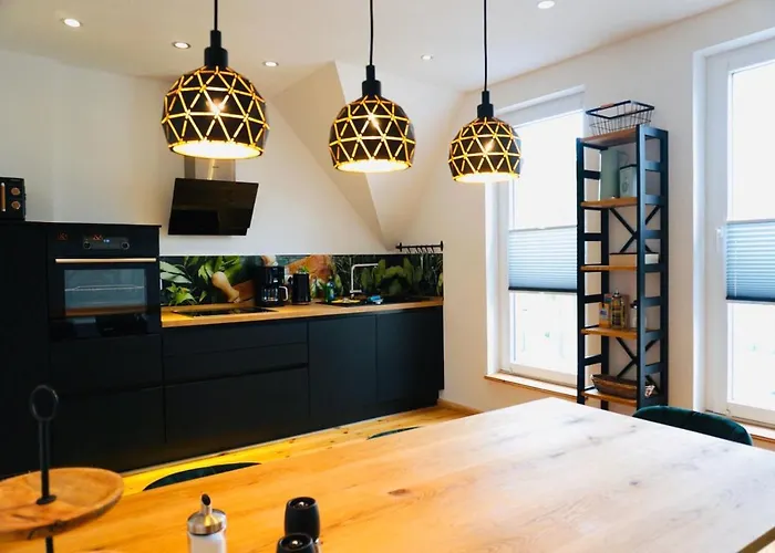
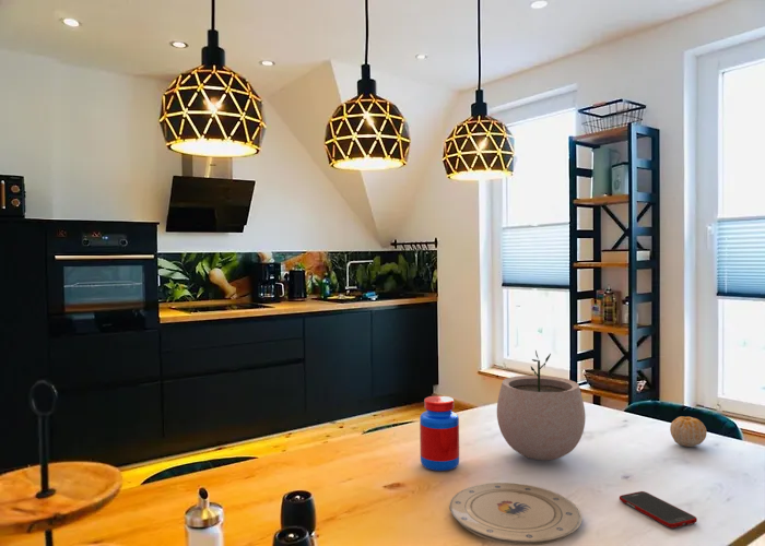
+ jar (439, 431)
+ cell phone (656, 508)
+ plate (514, 511)
+ fruit (687, 431)
+ plant pot (540, 403)
